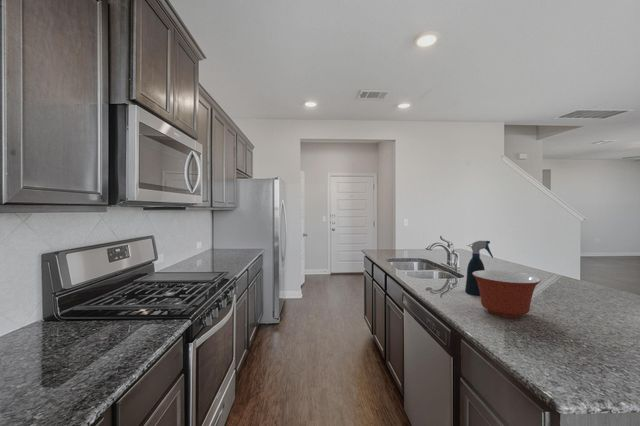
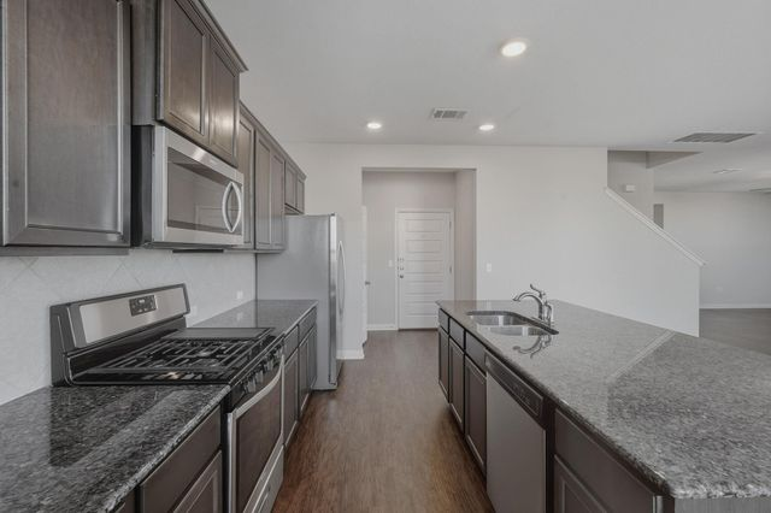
- spray bottle (477, 266)
- mixing bowl (504, 294)
